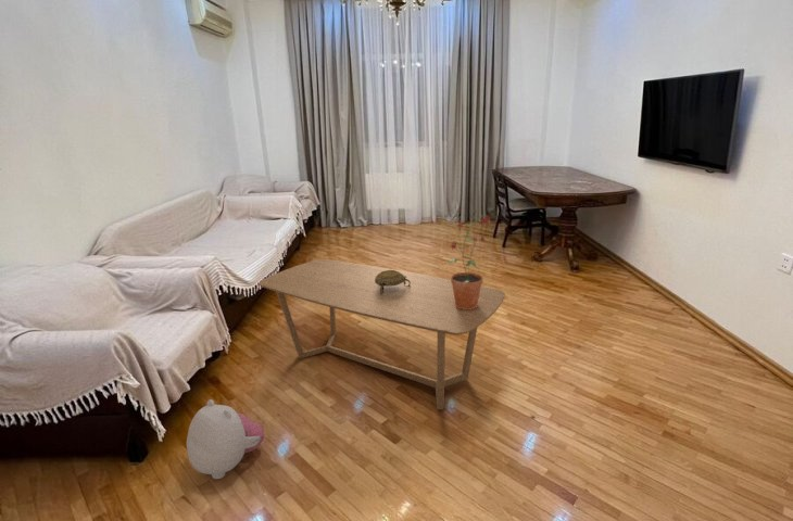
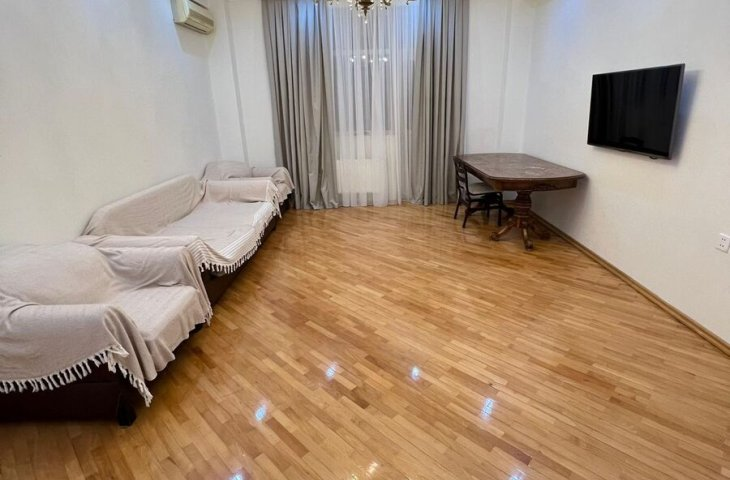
- plush toy (224, 434)
- potted plant (468, 260)
- decorative bowl (386, 279)
- coffee table (376, 318)
